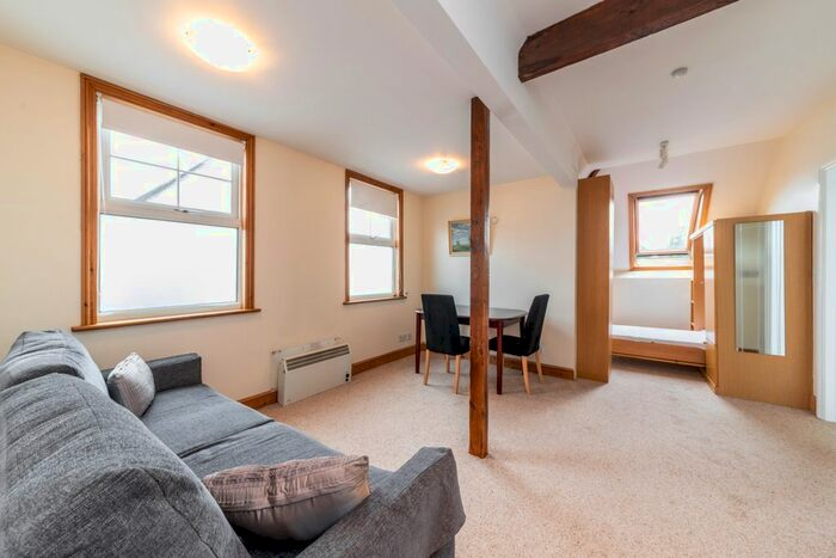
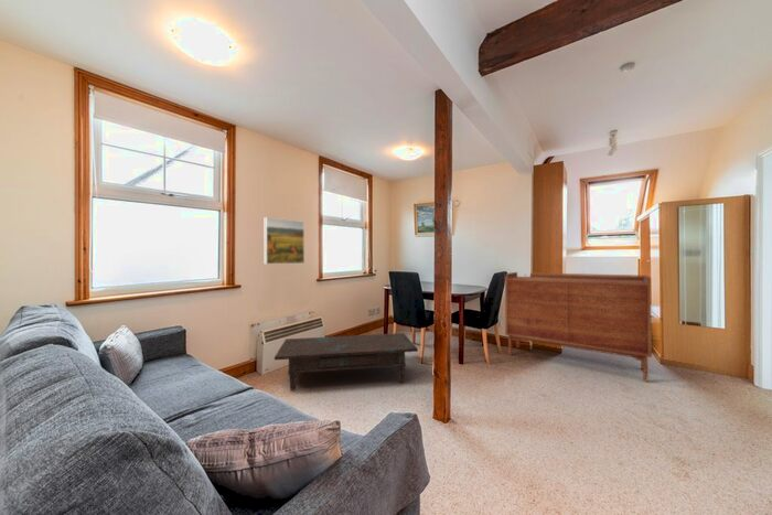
+ sideboard (571, 318)
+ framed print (285, 242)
+ coffee table (347, 360)
